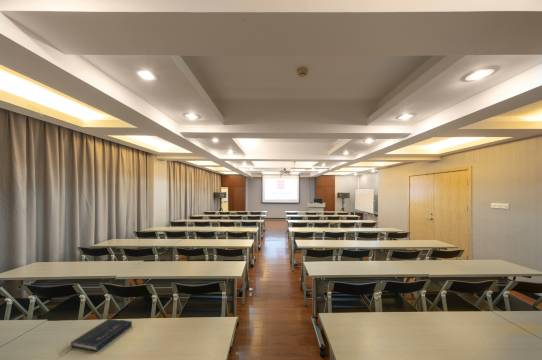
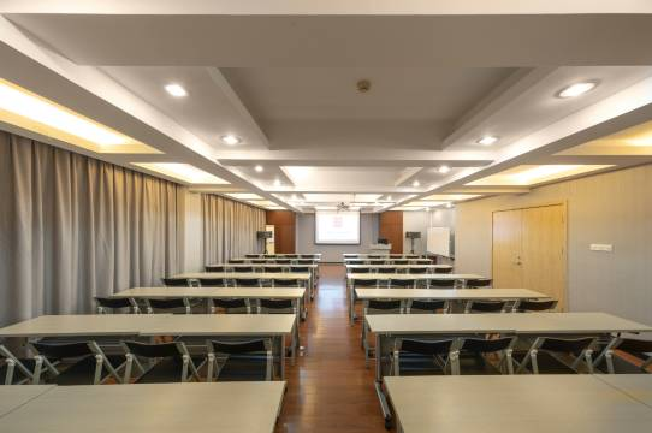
- book (96, 337)
